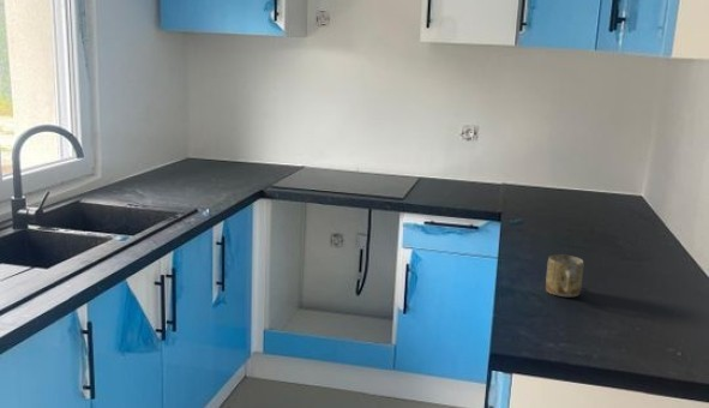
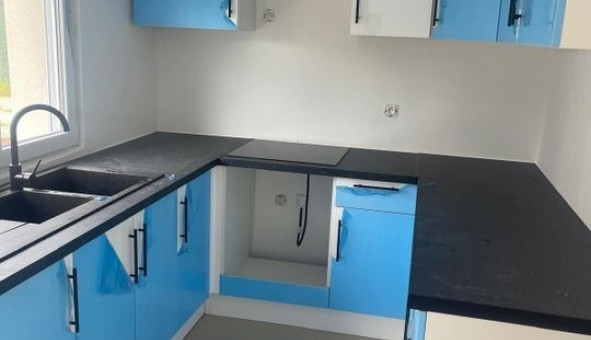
- mug (566, 277)
